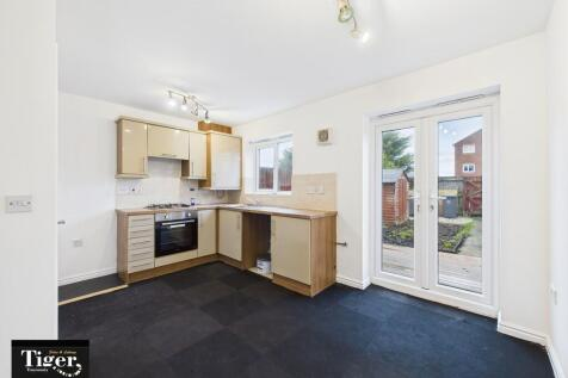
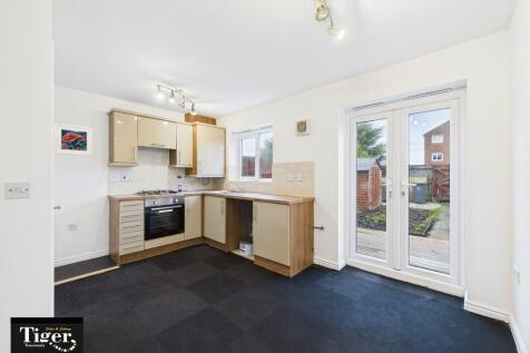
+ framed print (73, 140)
